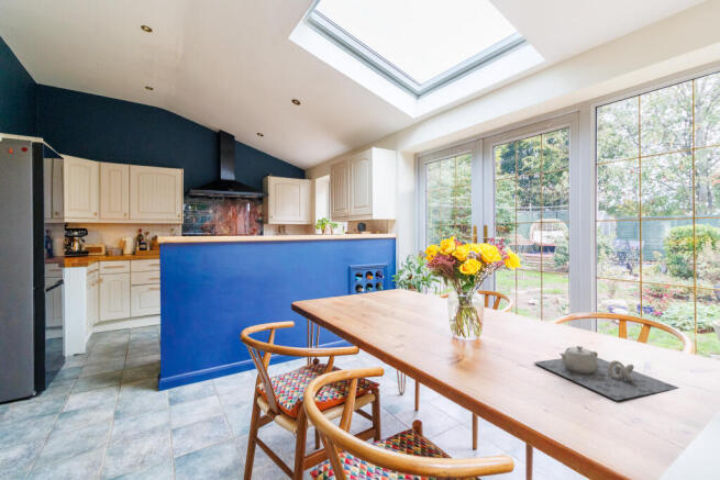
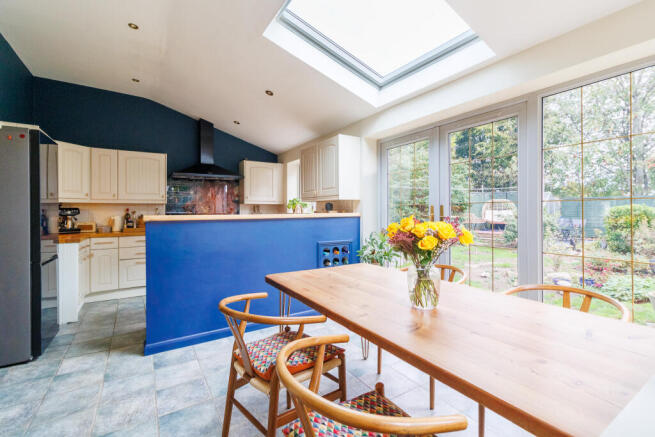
- teapot (601, 360)
